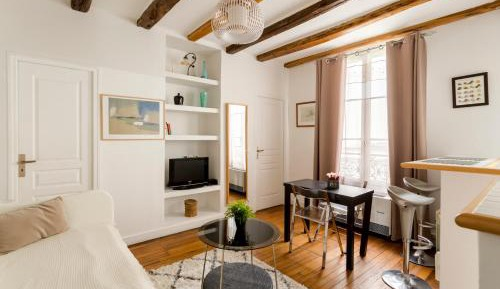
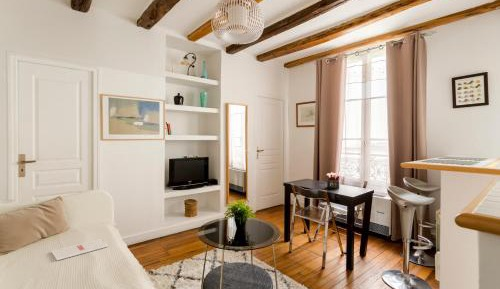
+ magazine (80, 248)
